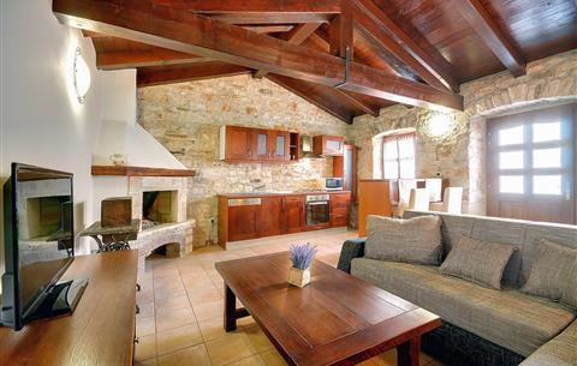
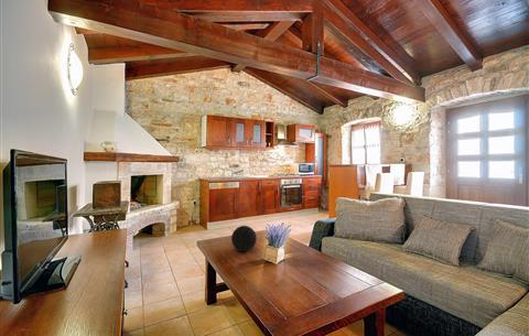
+ decorative orb (244, 238)
